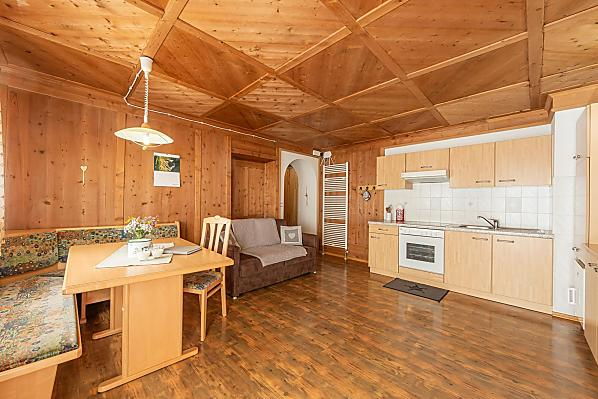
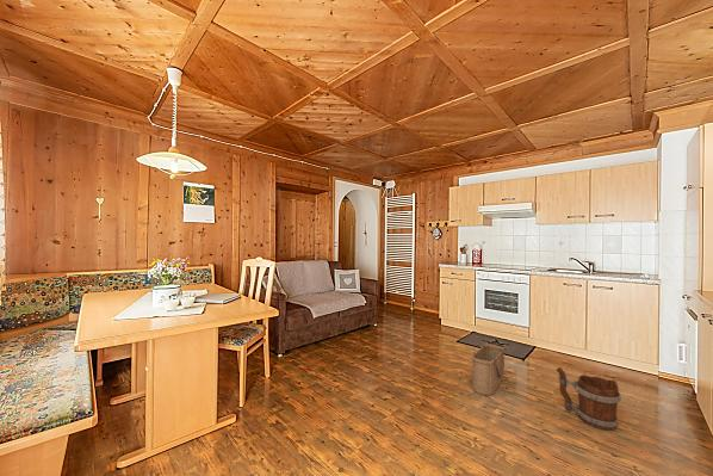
+ bucket (585, 395)
+ basket (488, 367)
